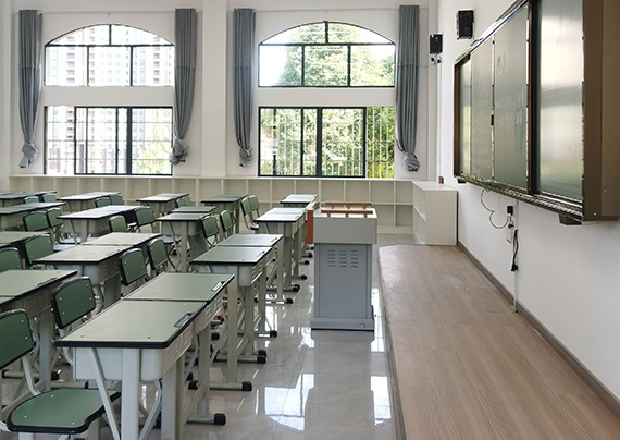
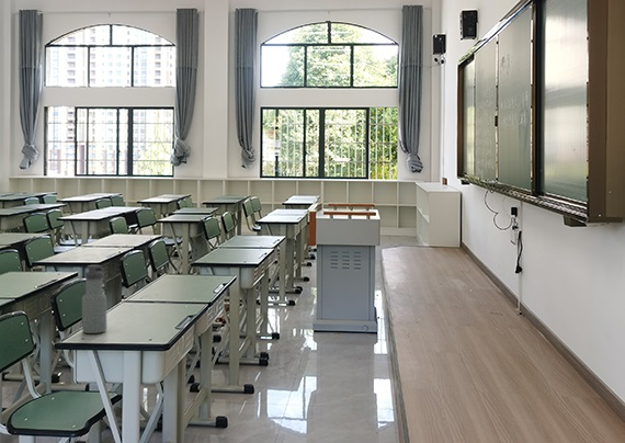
+ water bottle (94, 298)
